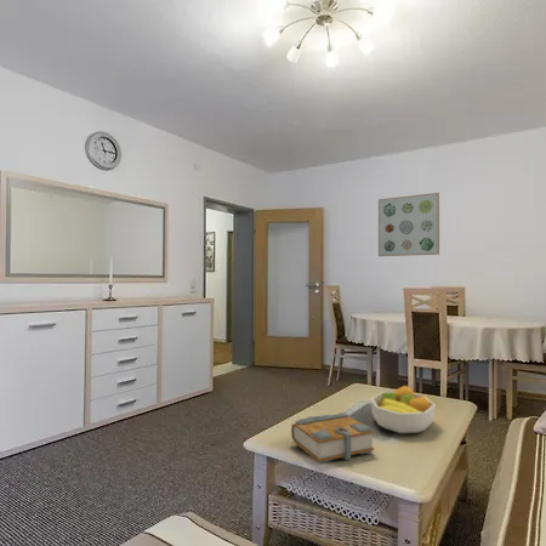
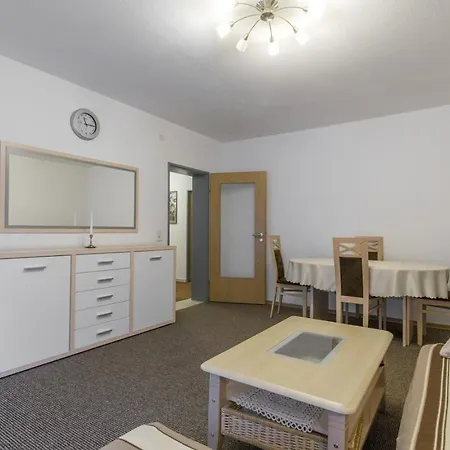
- wall art (406, 226)
- fruit bowl (402, 406)
- book (331, 434)
